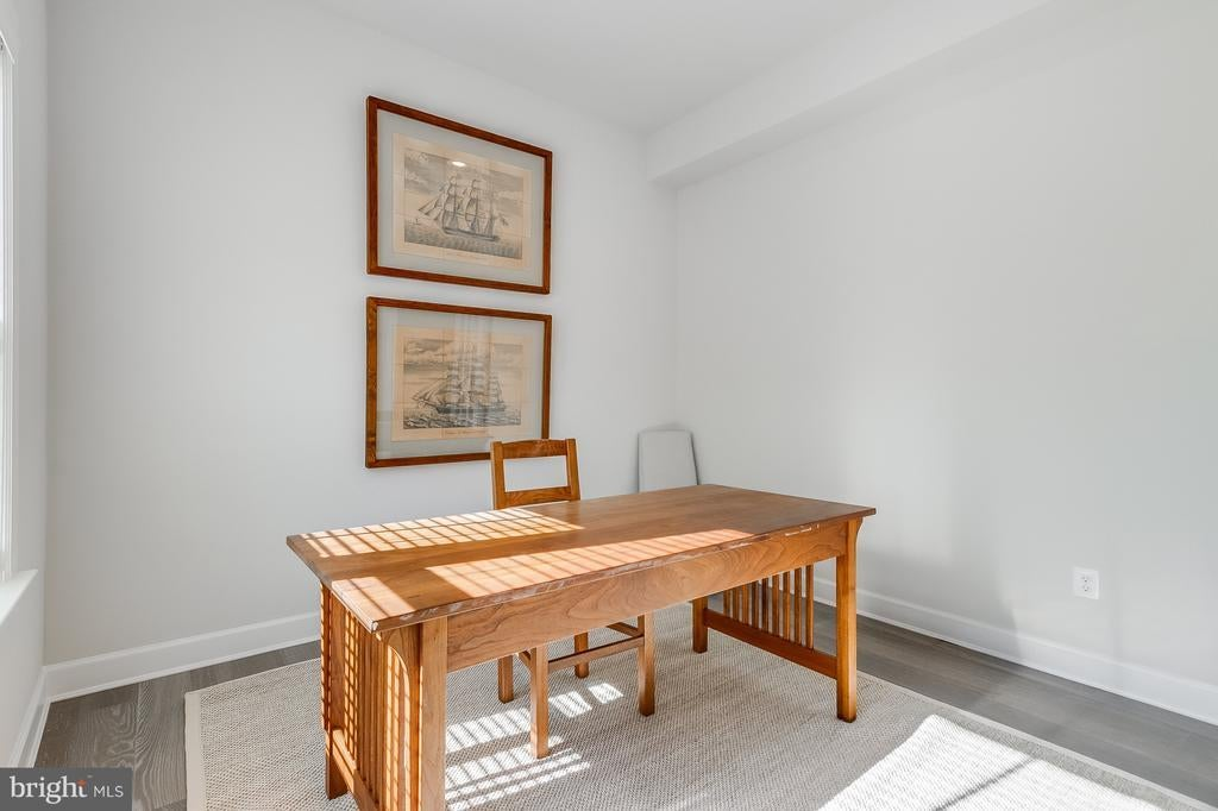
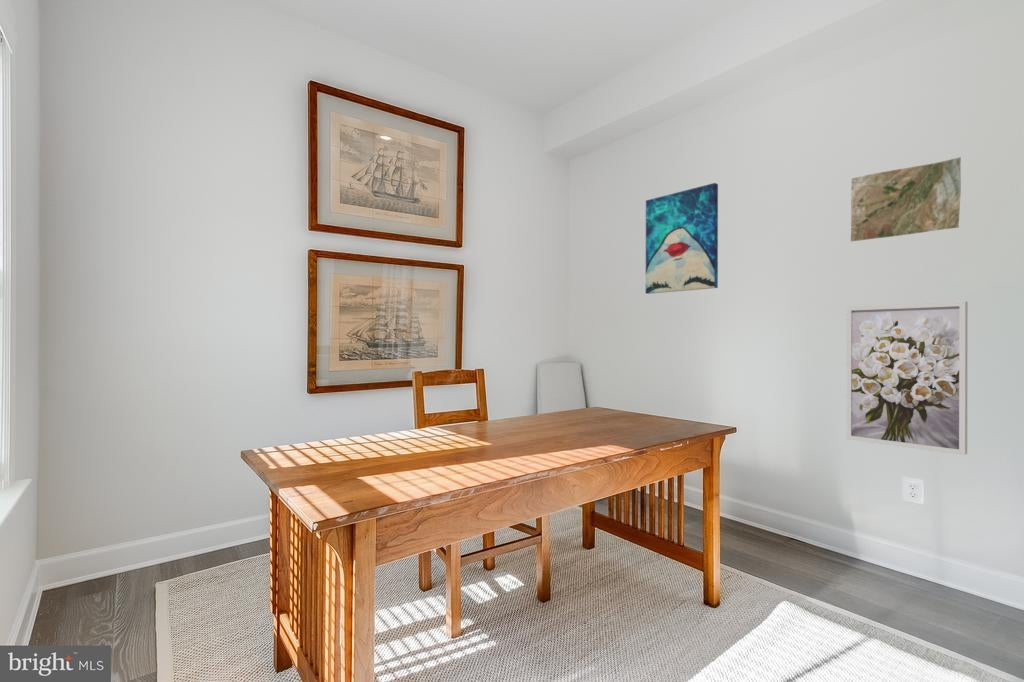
+ wall art (679, 241)
+ map (902, 202)
+ wall art (902, 375)
